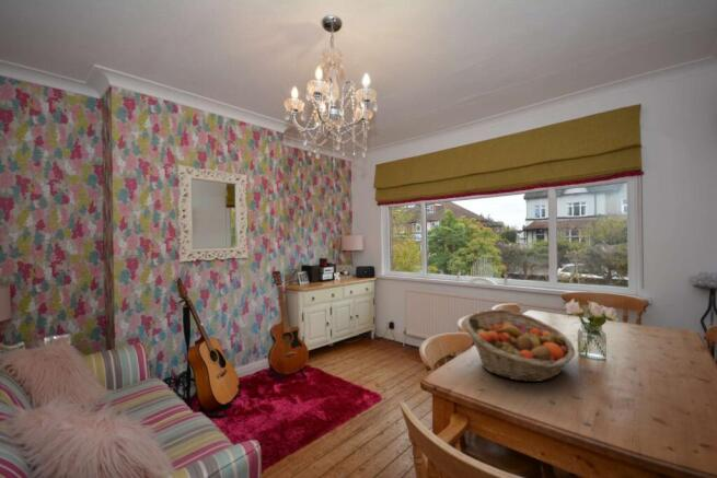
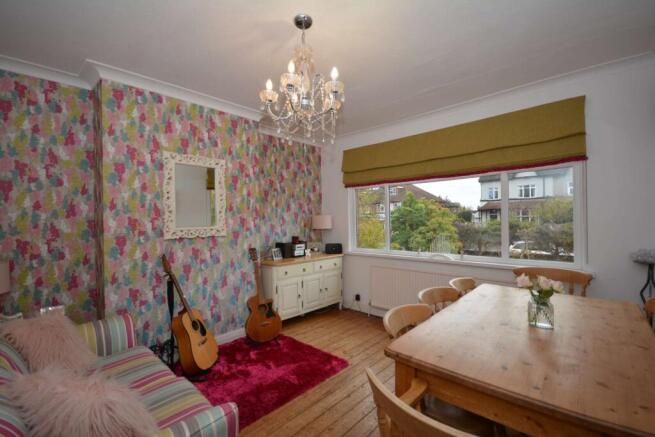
- fruit basket (517, 341)
